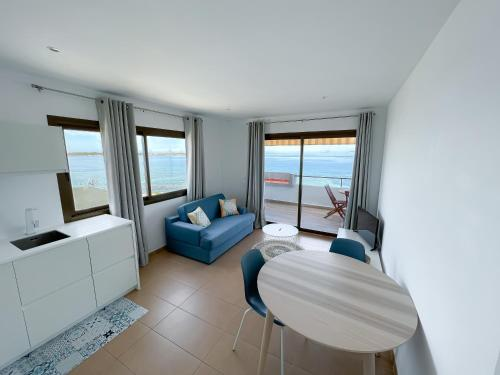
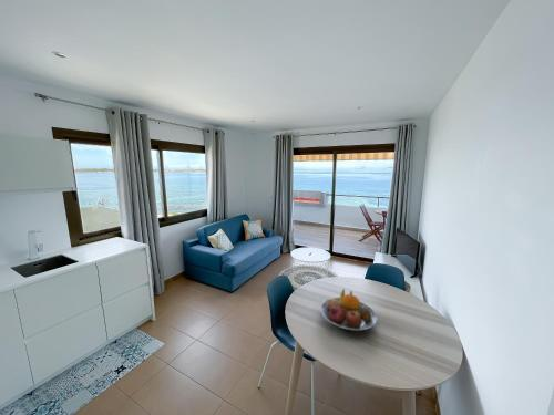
+ fruit bowl (348, 309)
